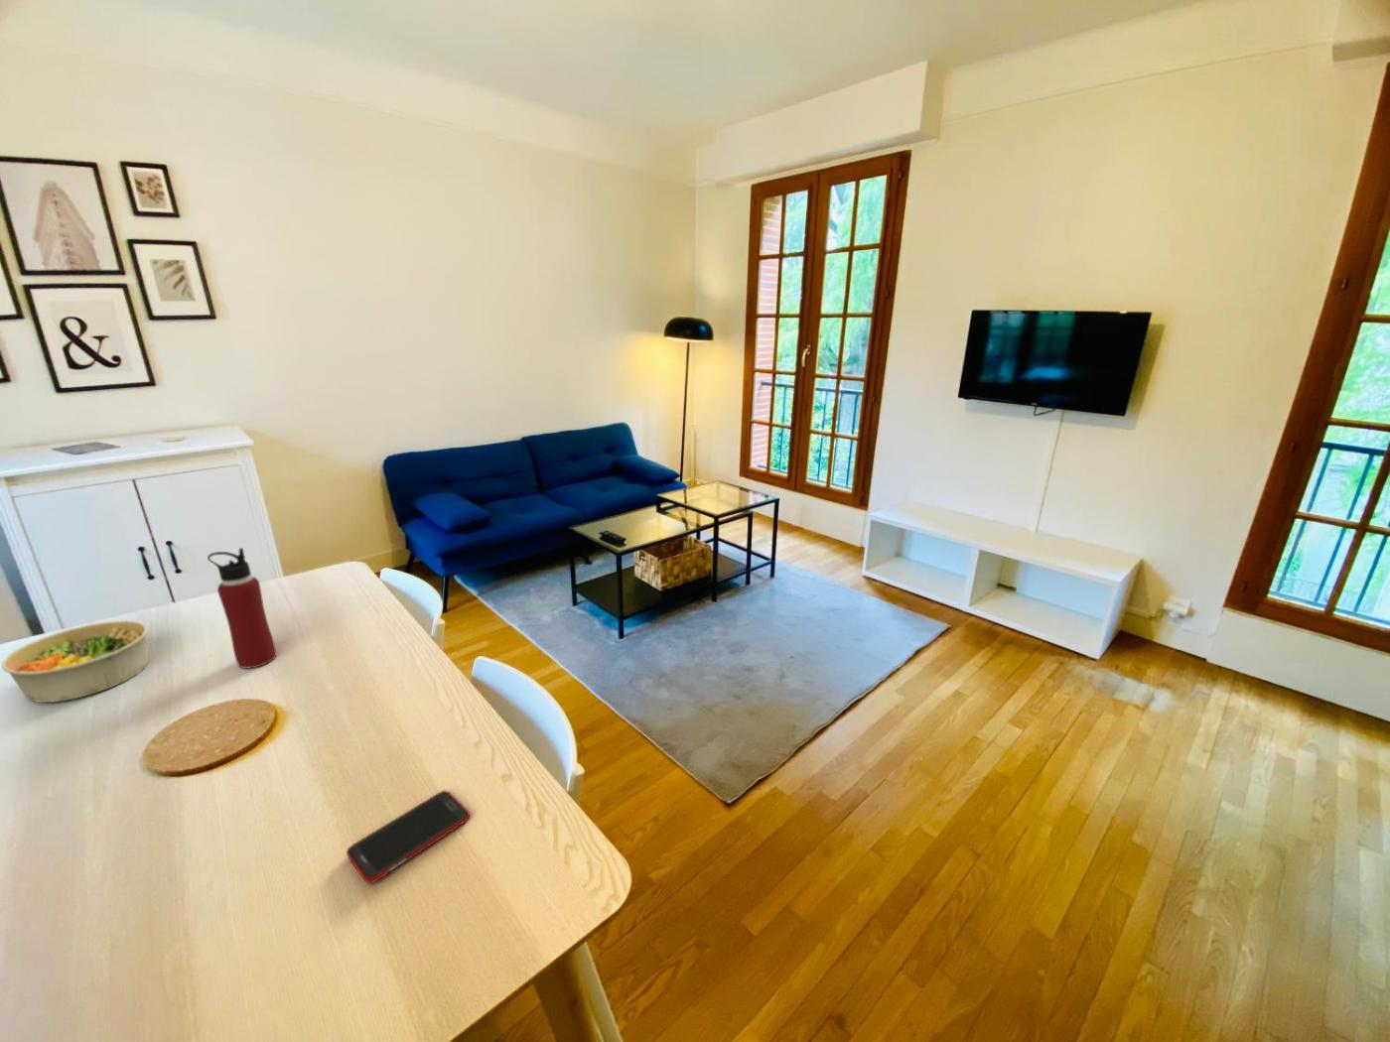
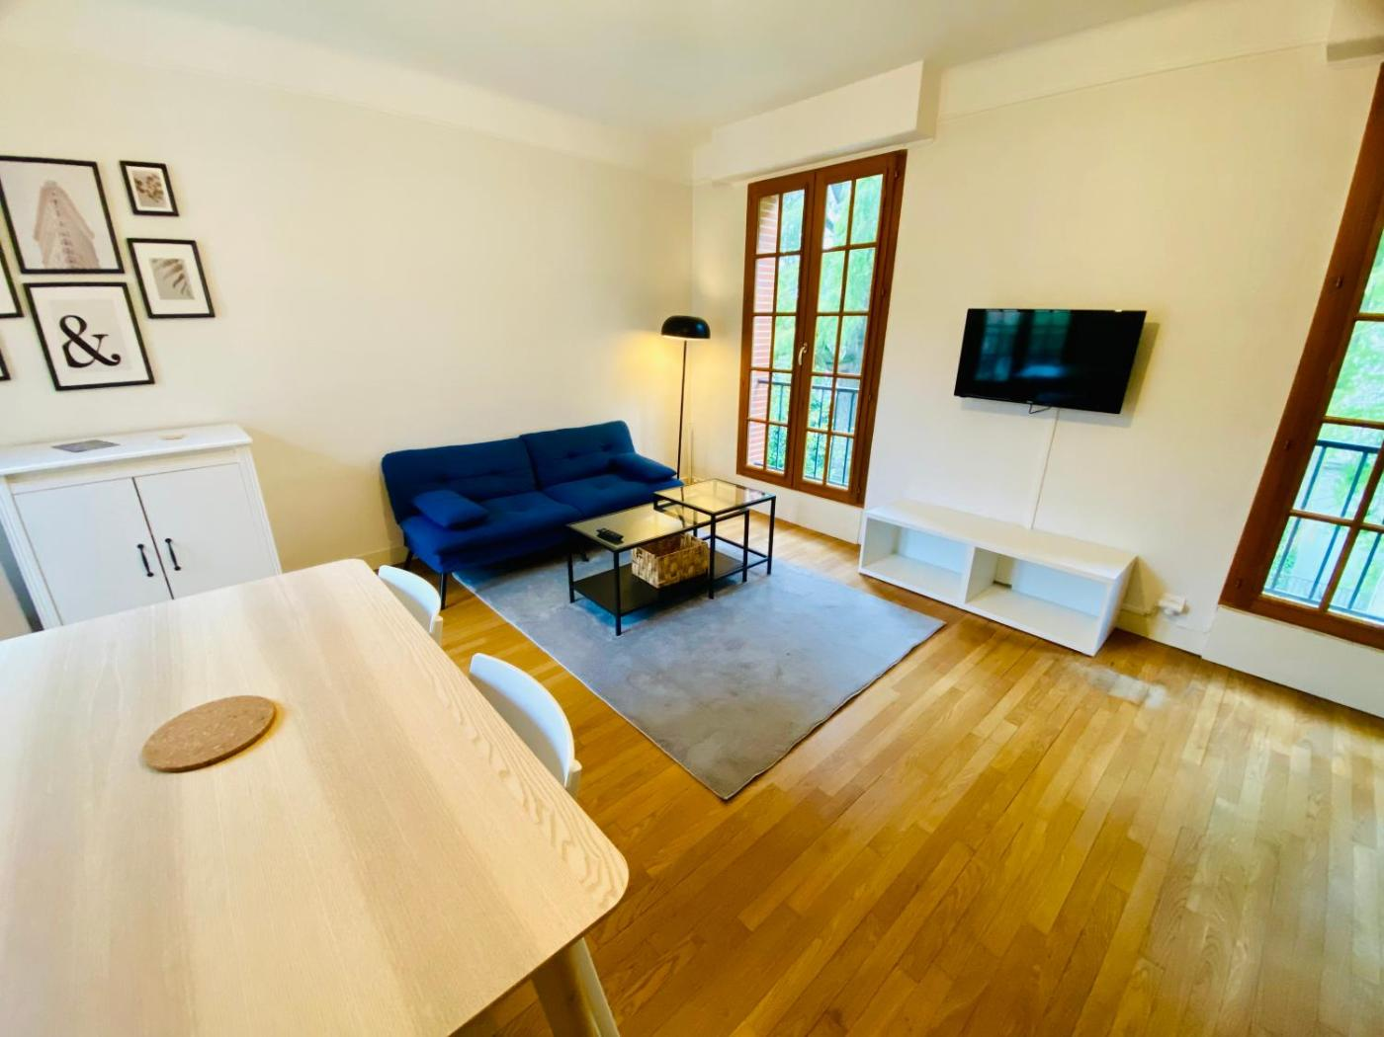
- cell phone (410, 833)
- water bottle (243, 606)
- bowl (83, 659)
